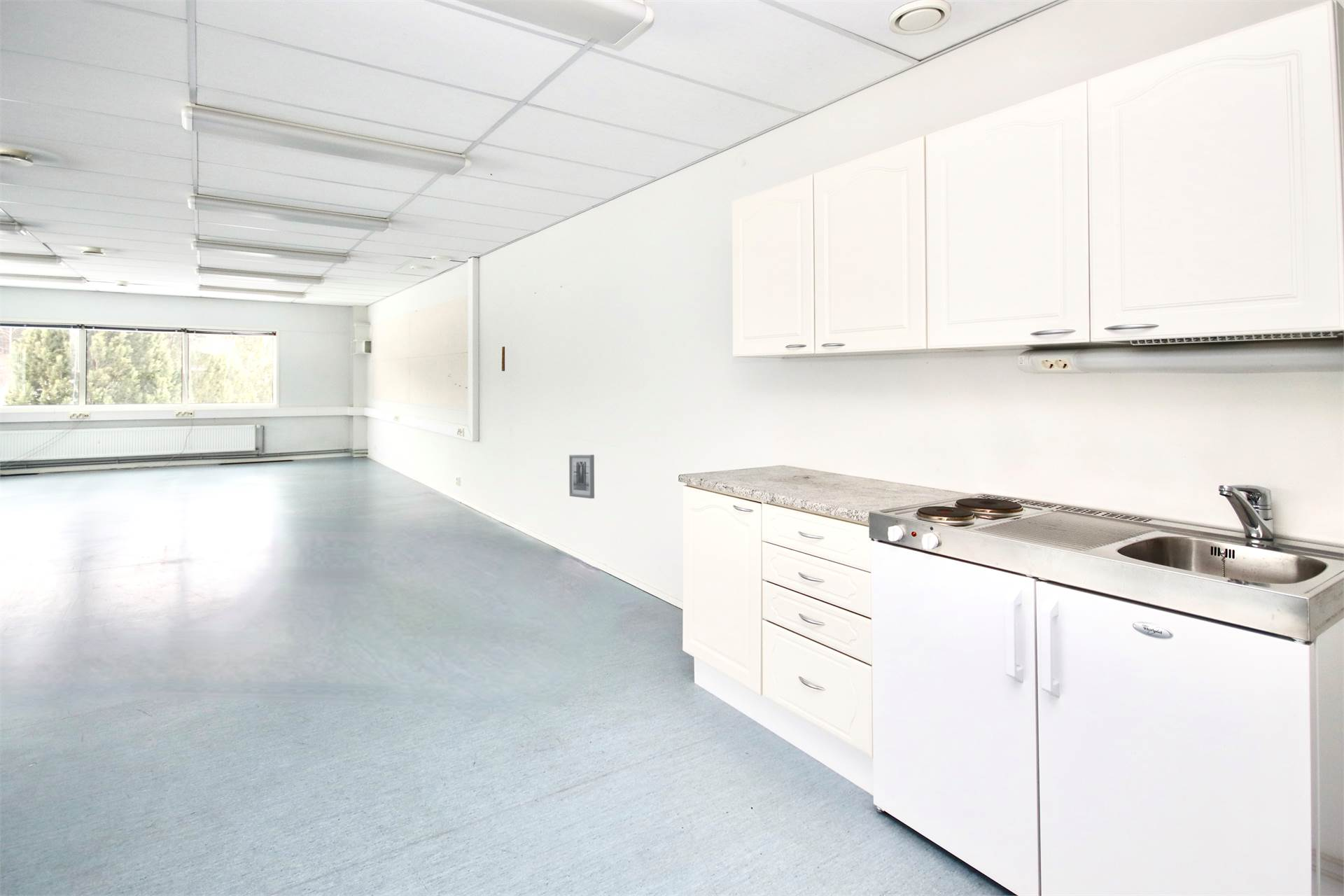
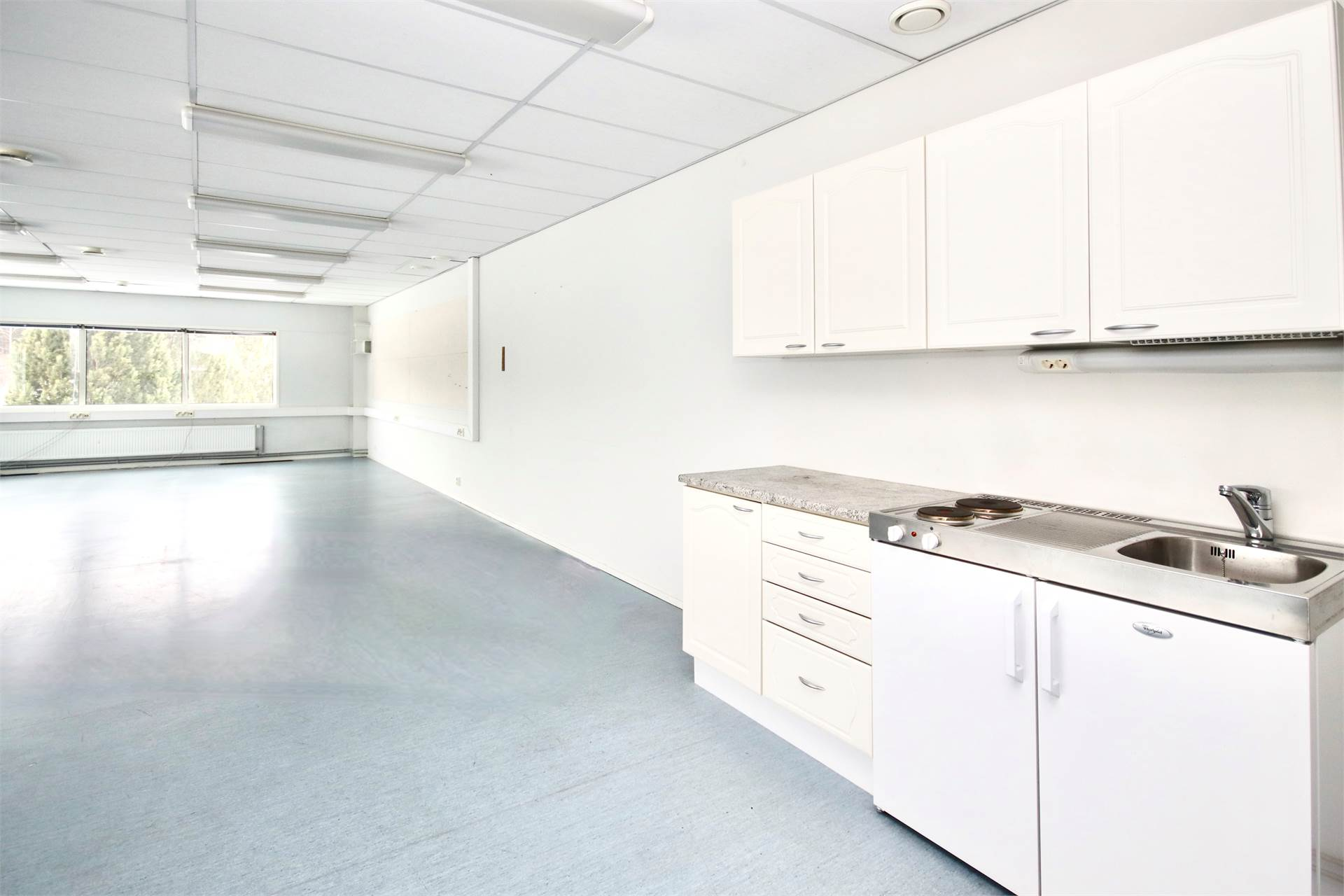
- wall art (581, 476)
